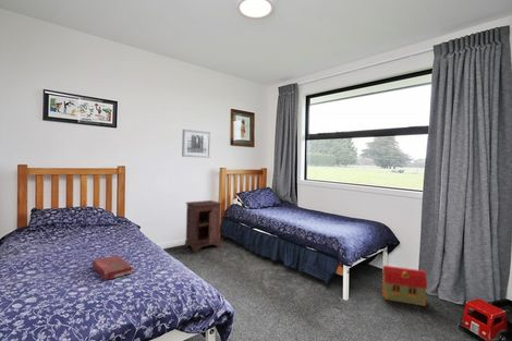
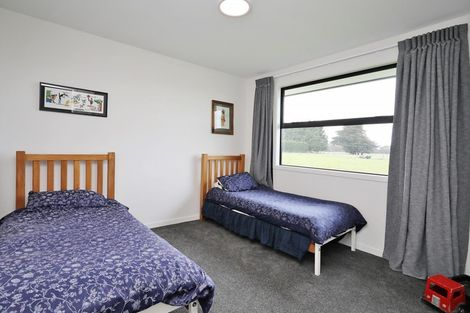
- nightstand (207, 226)
- wall art (196, 144)
- toy house (403, 283)
- book (111, 266)
